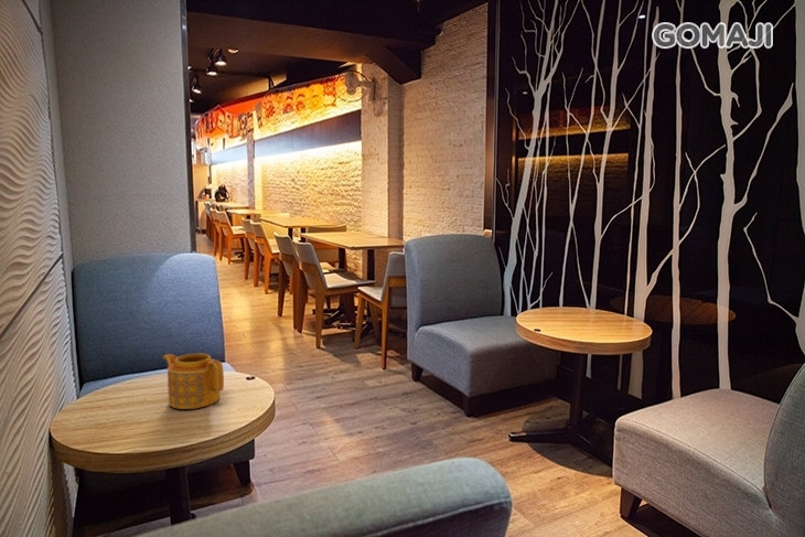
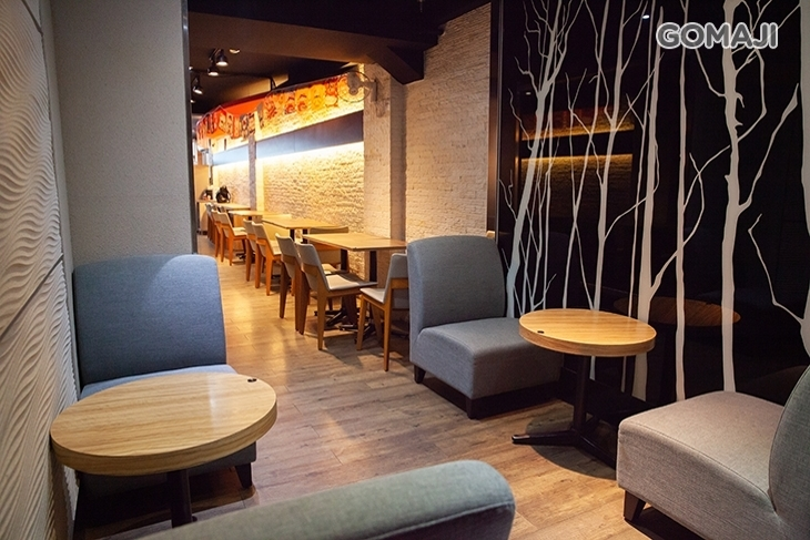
- teapot (192, 378)
